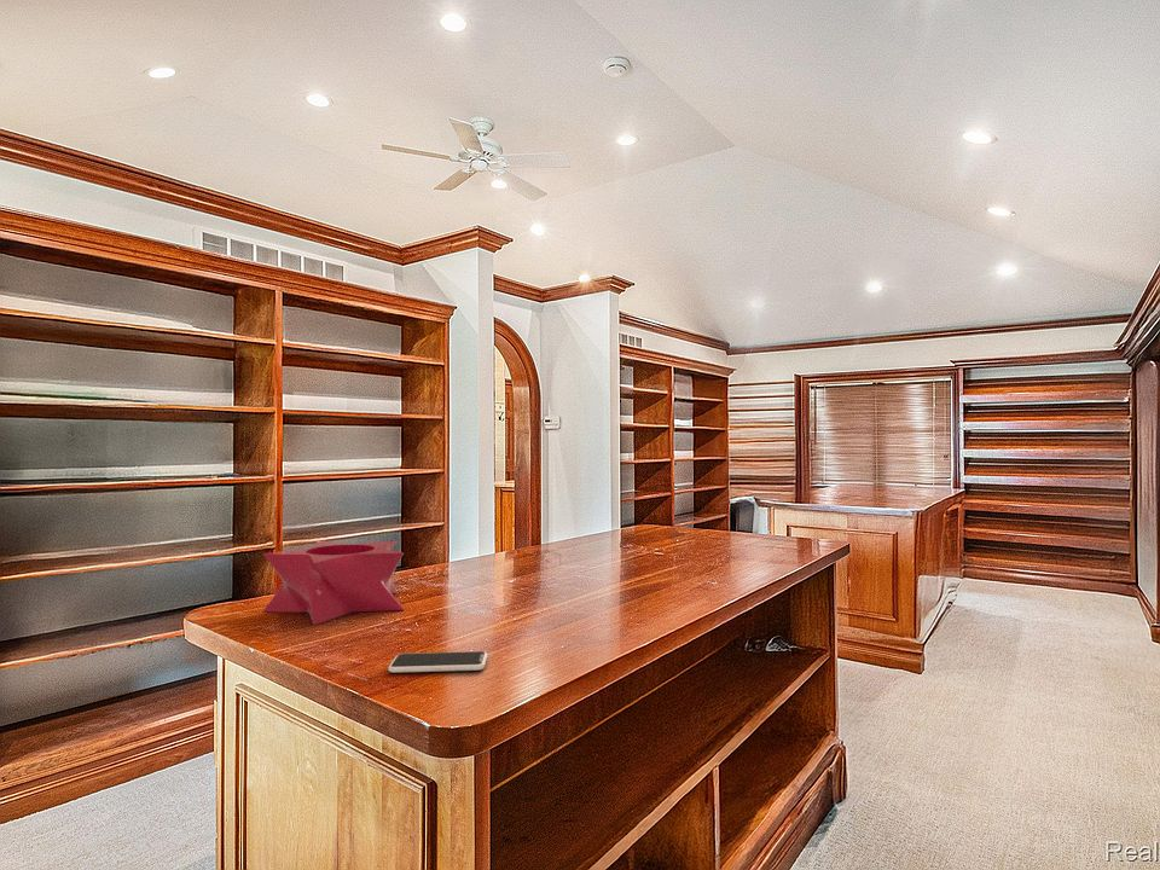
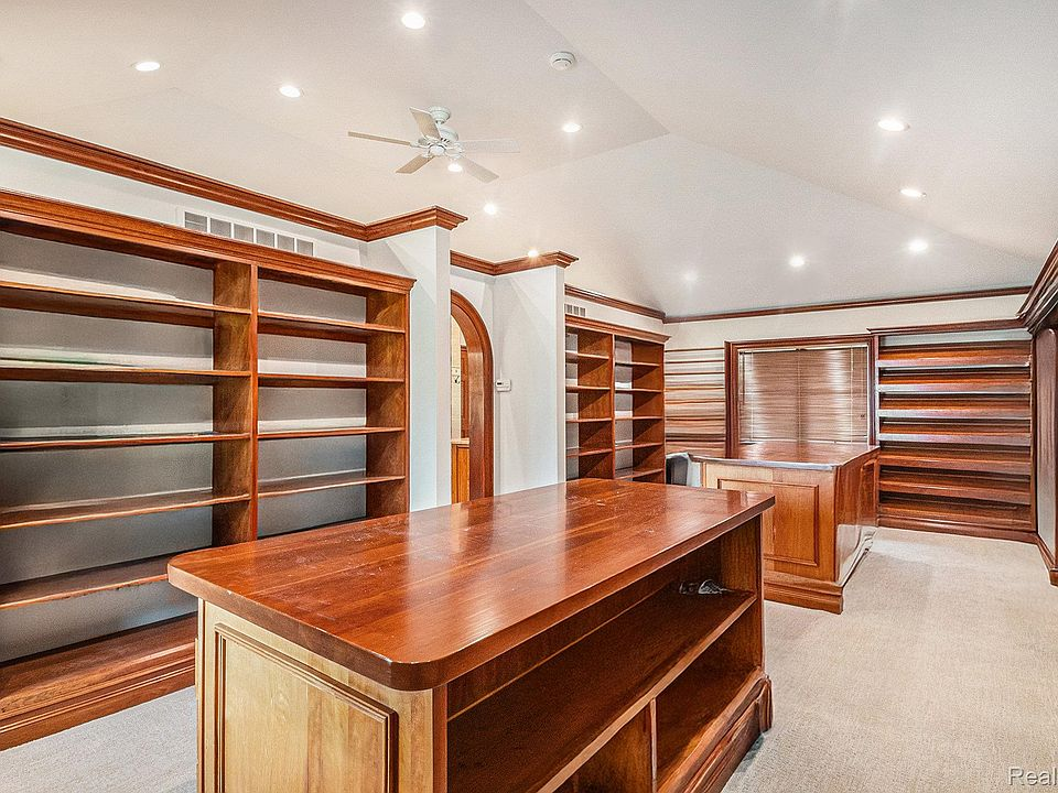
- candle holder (338, 578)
- smartphone (439, 661)
